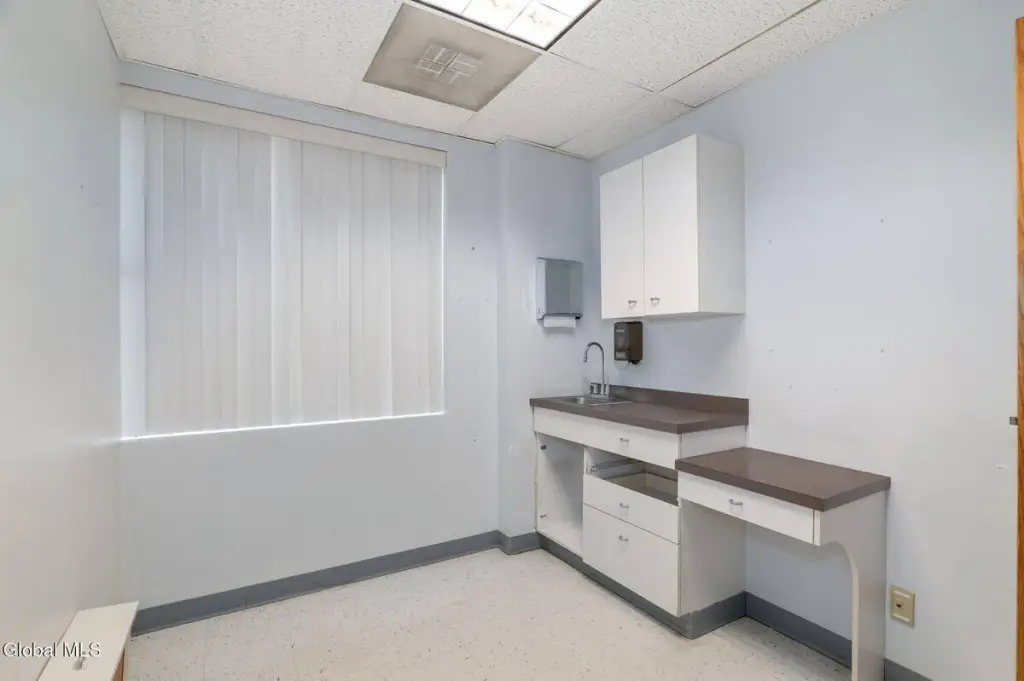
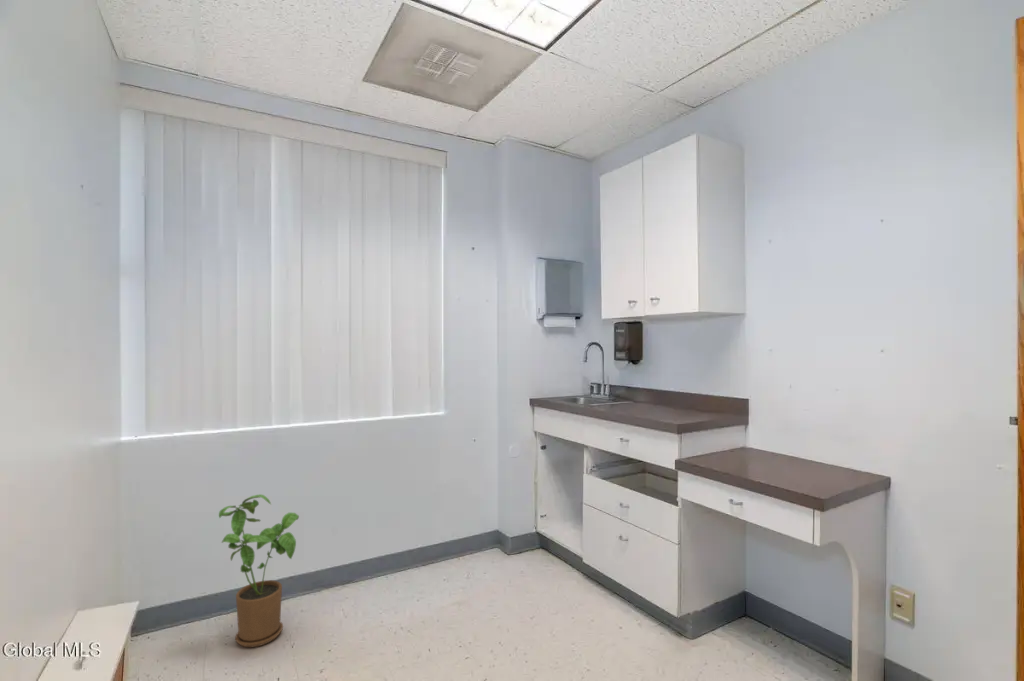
+ house plant (263, 565)
